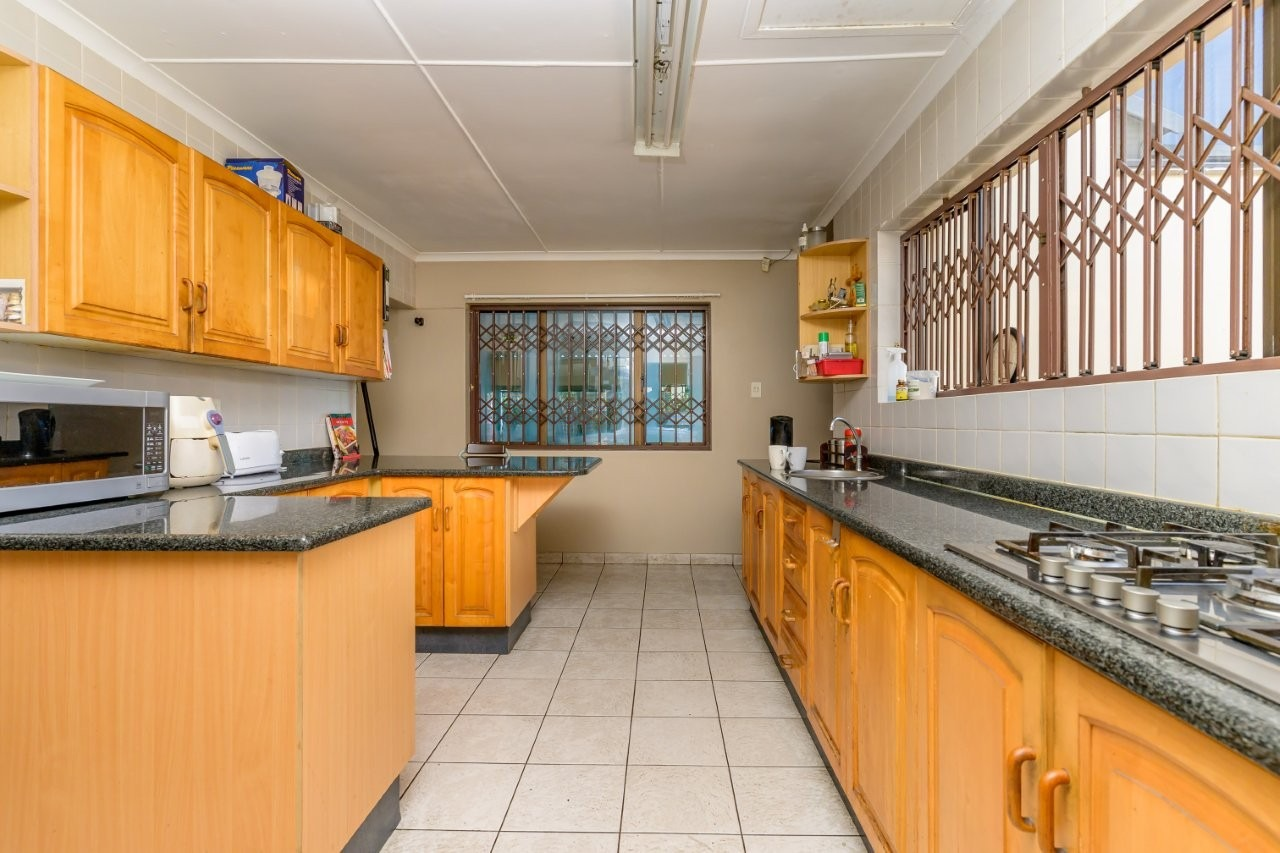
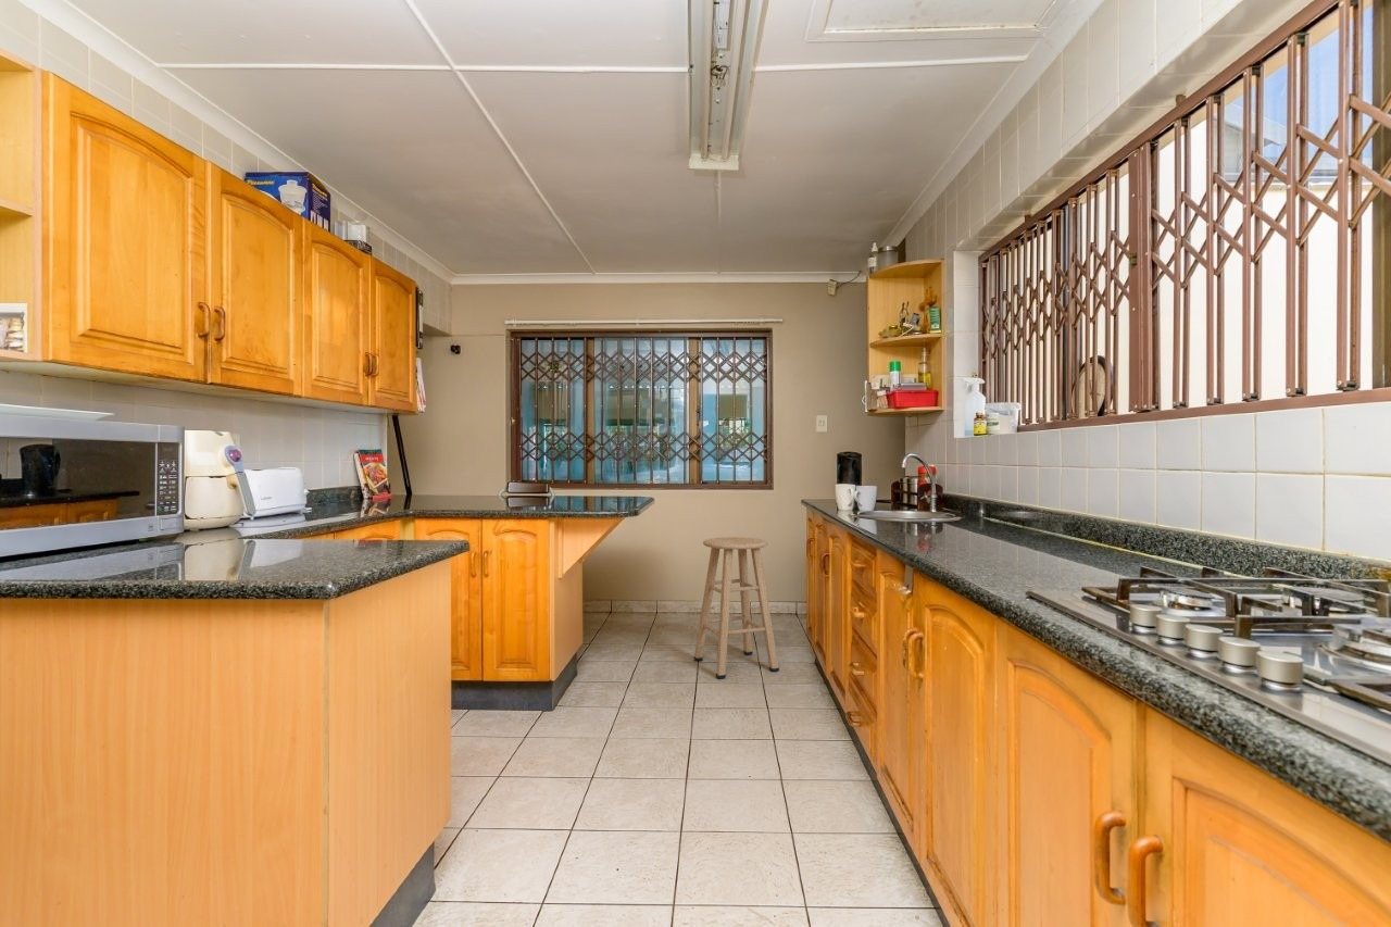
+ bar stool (729, 602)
